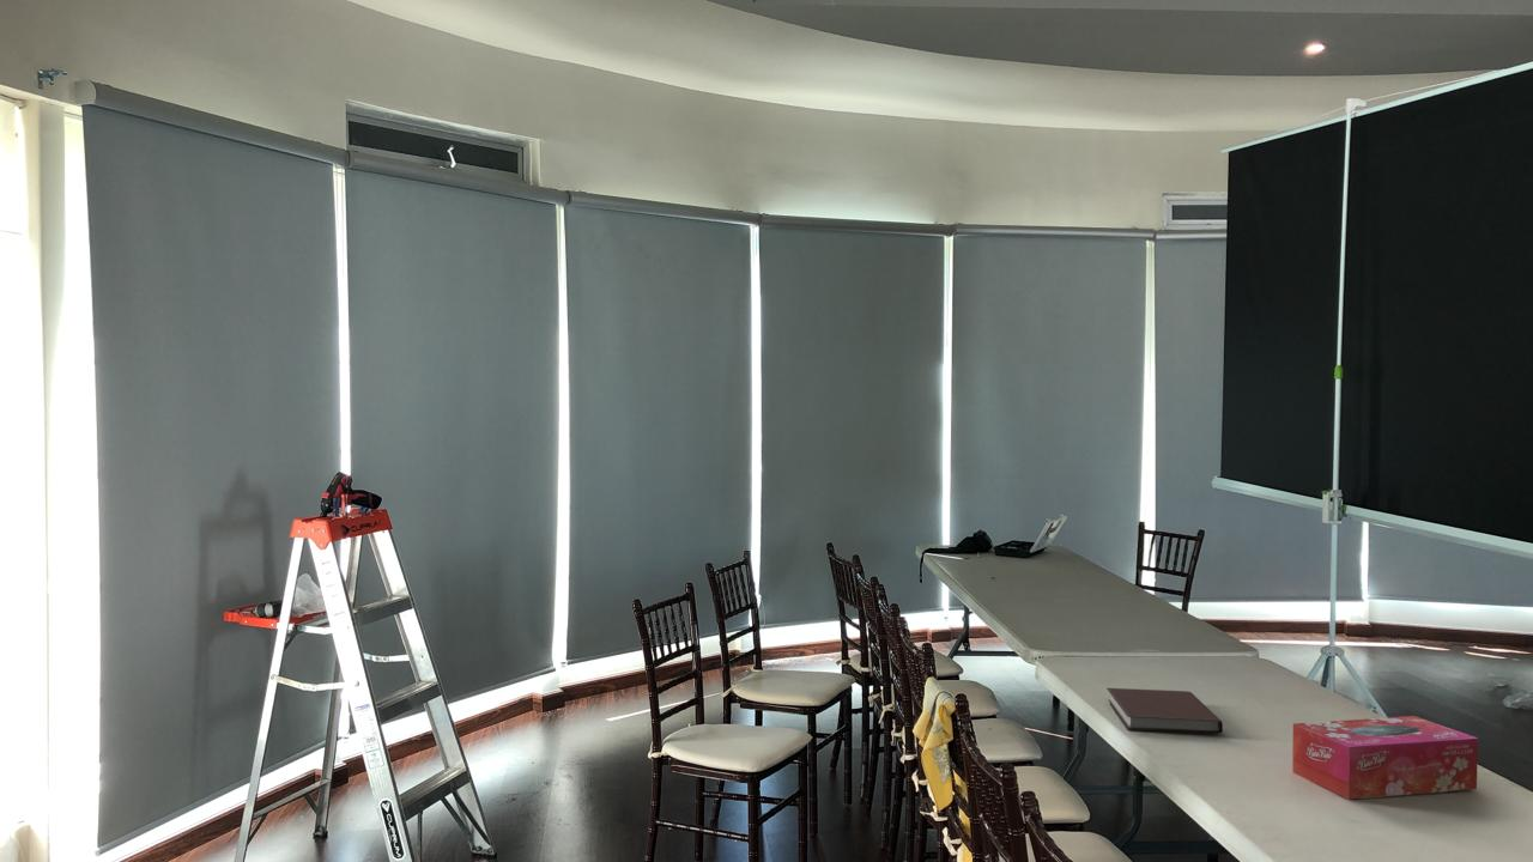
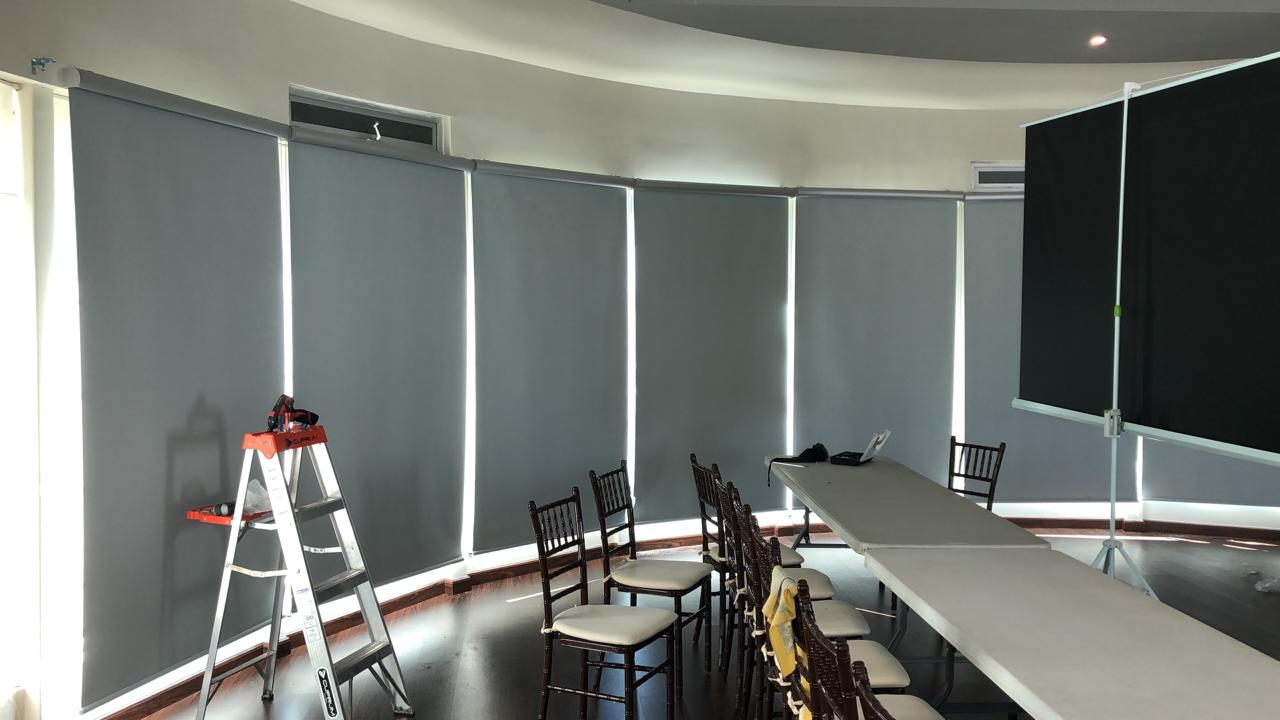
- notebook (1161, 709)
- tissue box (1382, 755)
